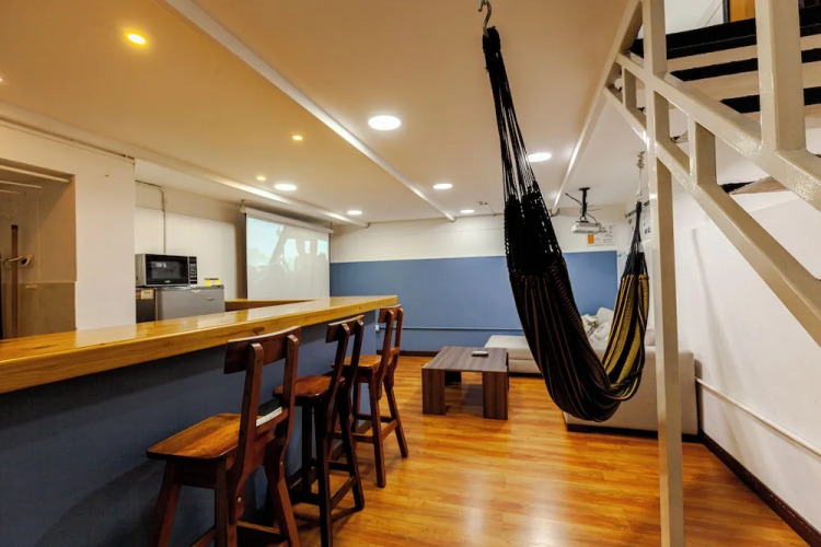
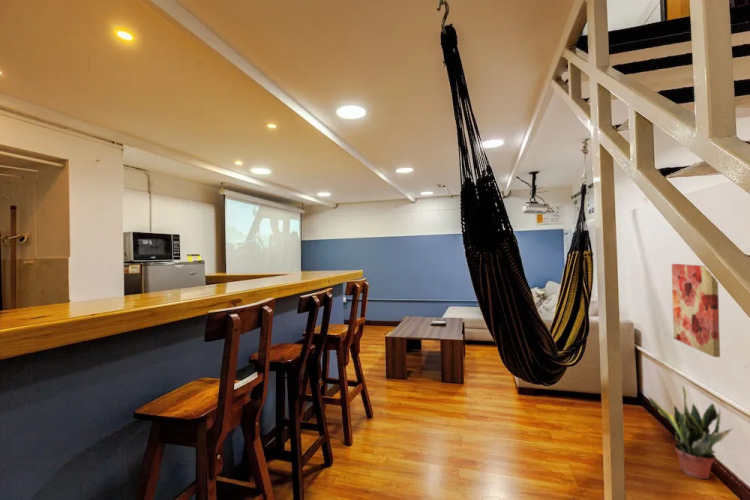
+ wall art (693, 306)
+ potted plant (688, 431)
